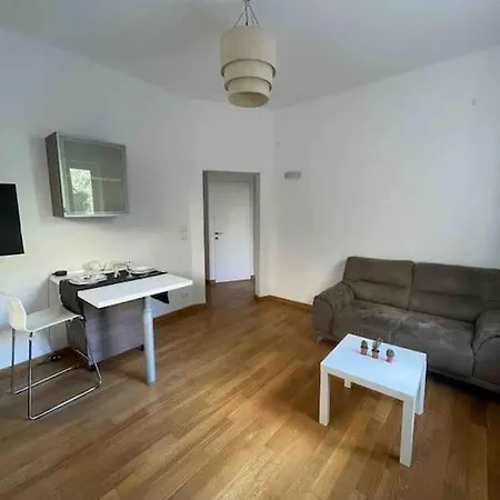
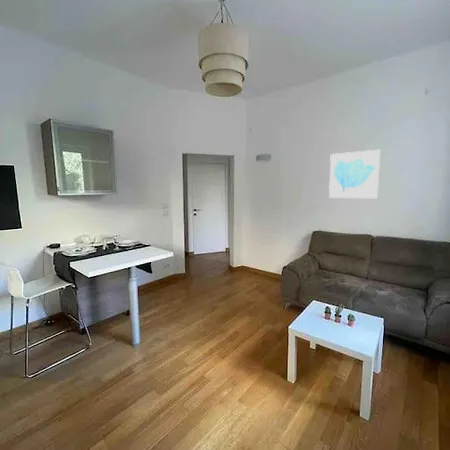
+ wall art (353, 175)
